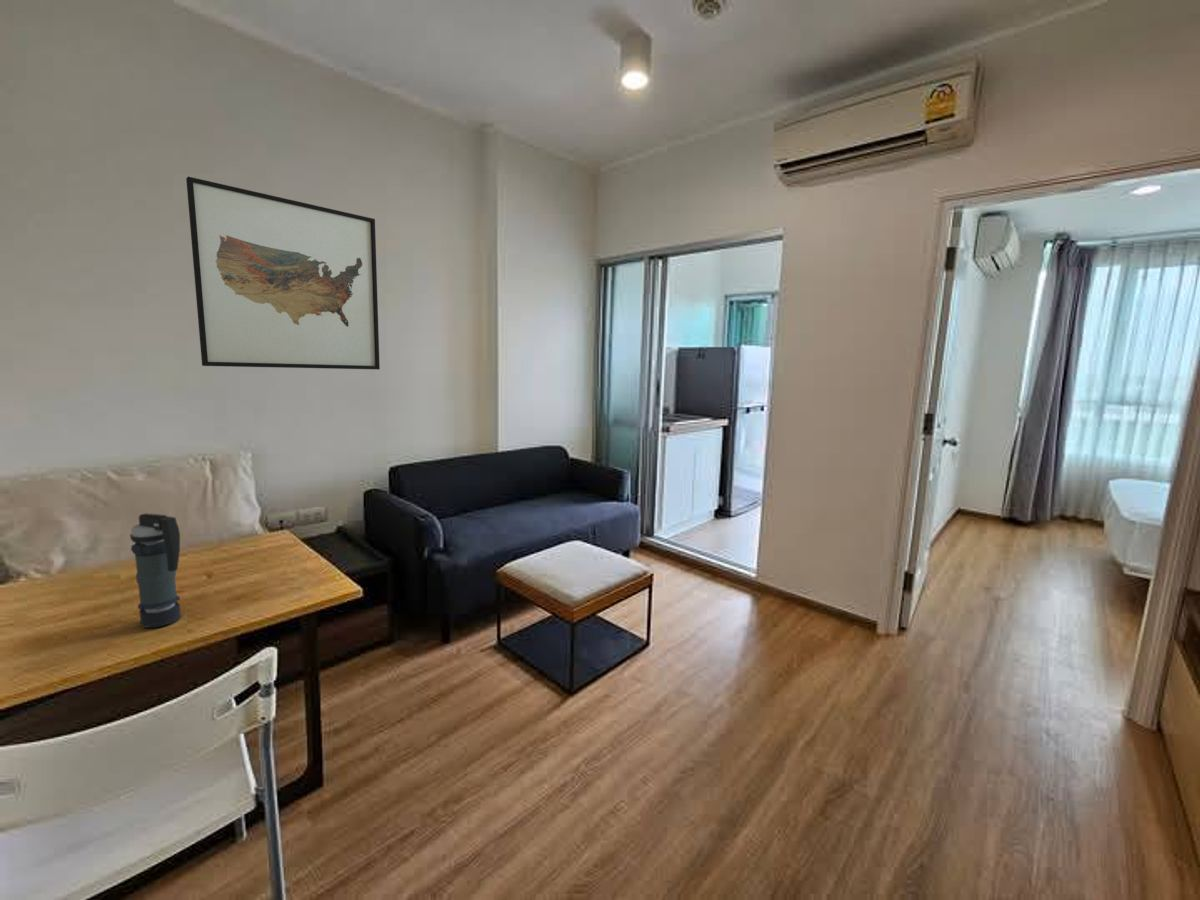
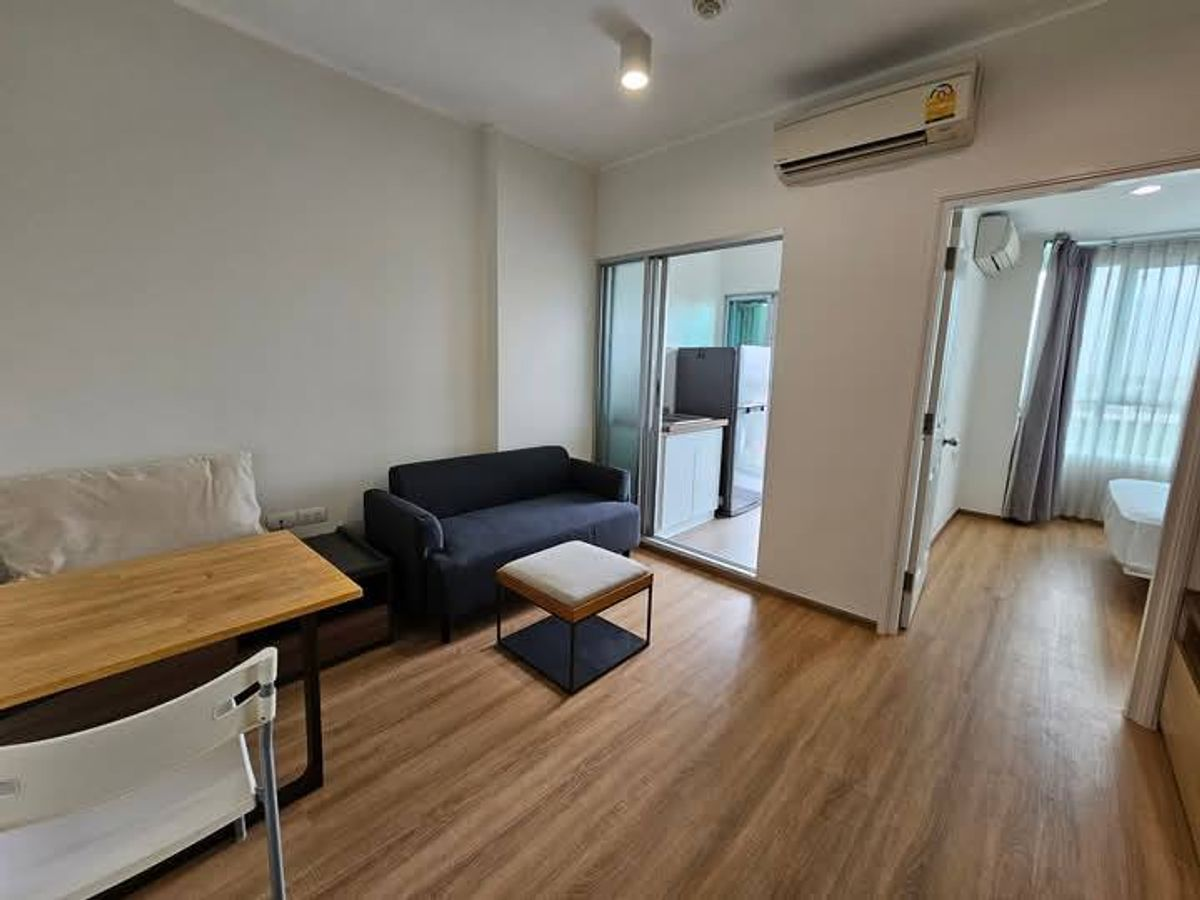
- smoke grenade (160, 569)
- wall art (295, 286)
